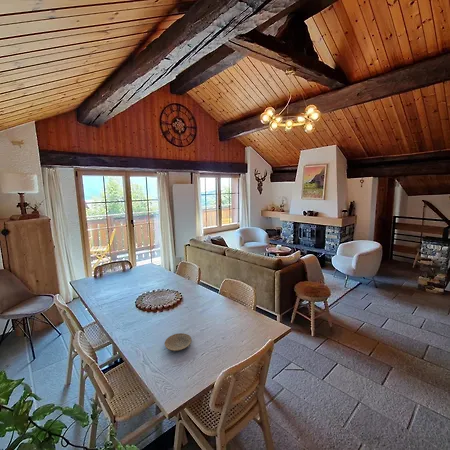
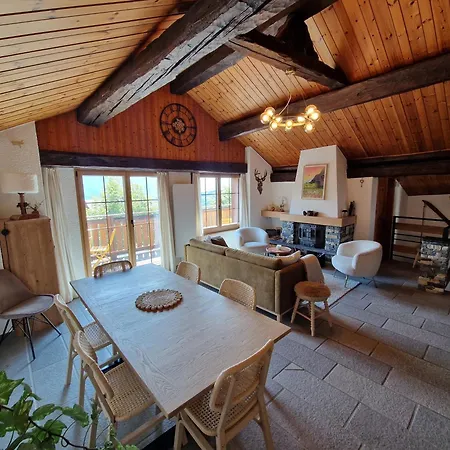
- plate (178, 343)
